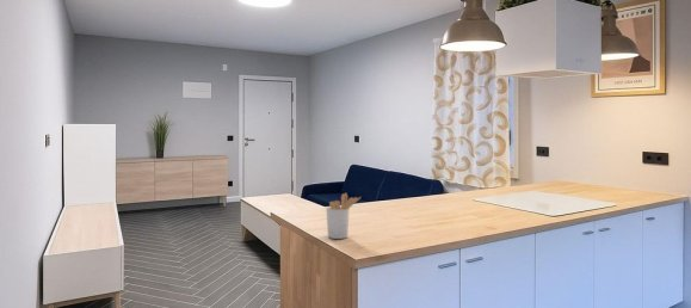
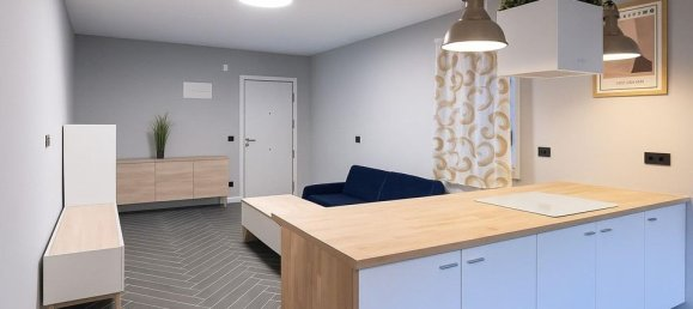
- utensil holder (343, 215)
